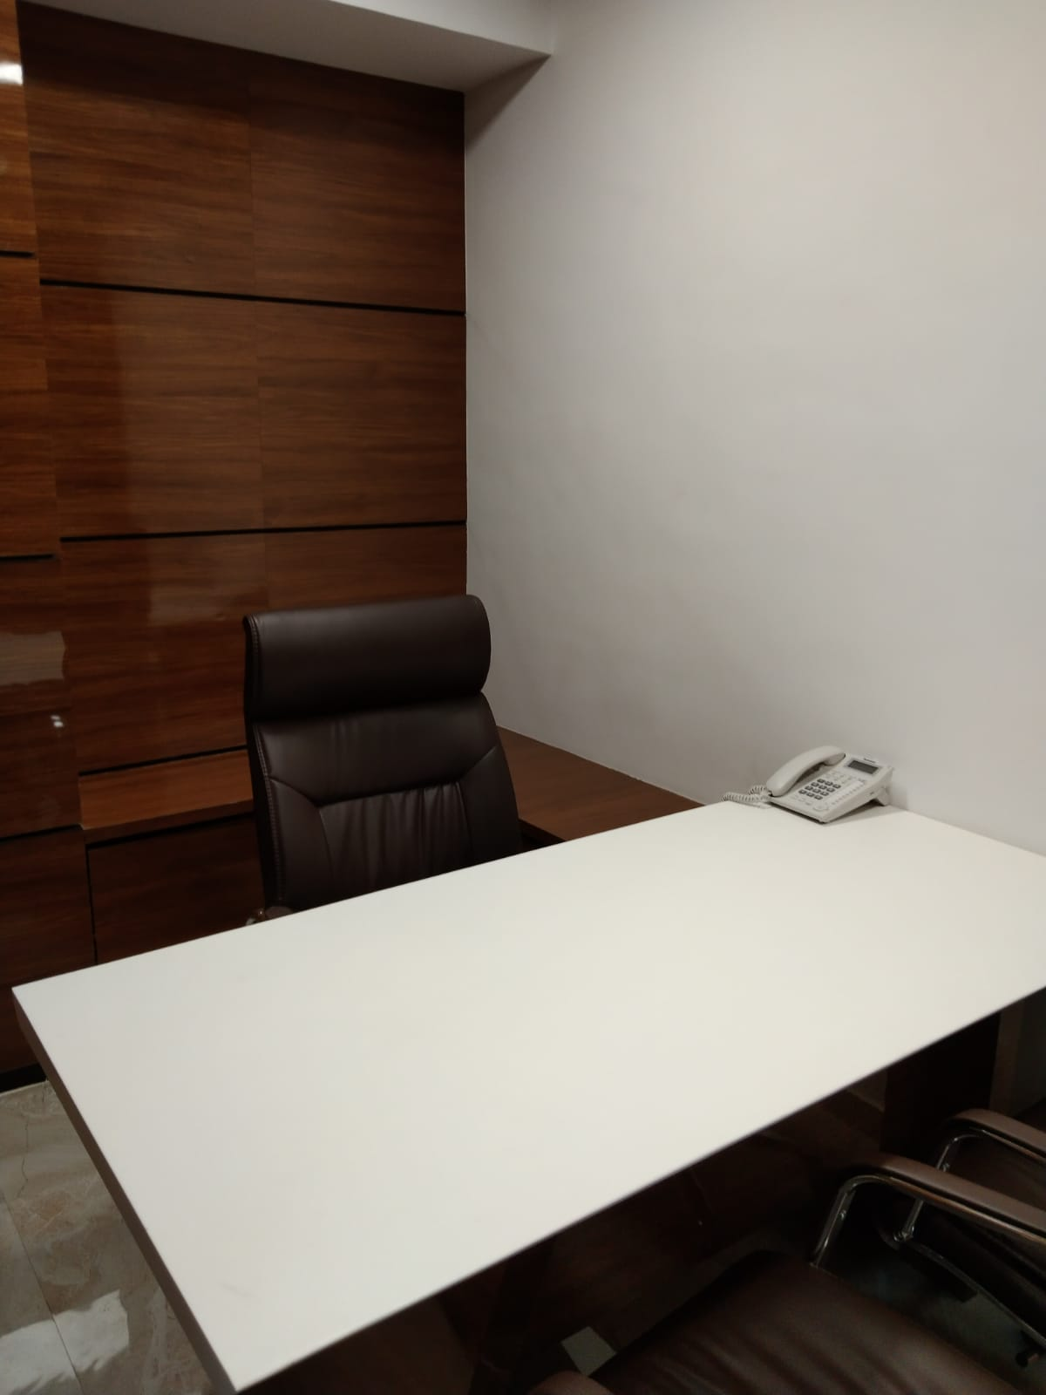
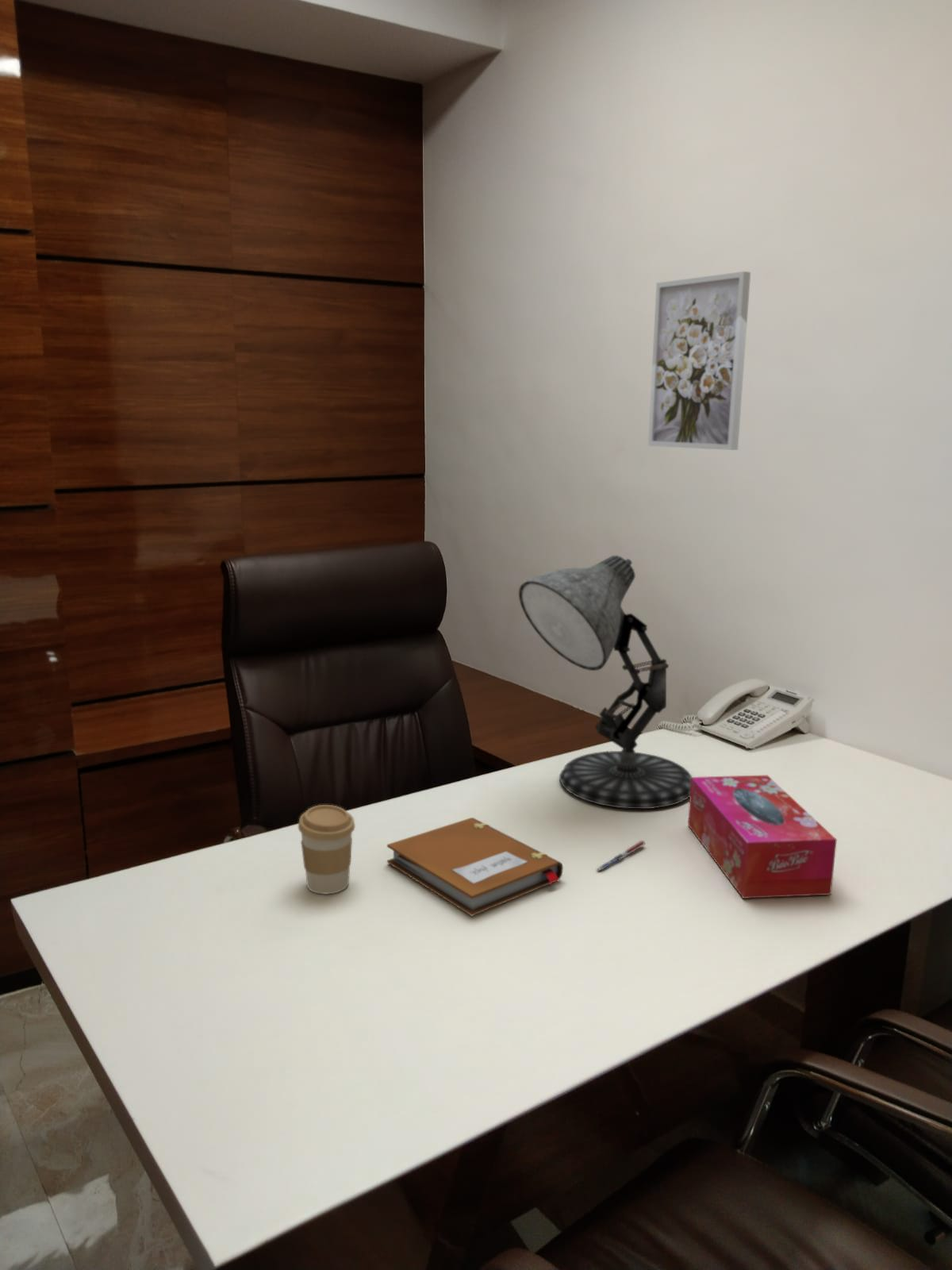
+ notebook (476, 862)
+ tissue box (756, 832)
+ wall art (696, 364)
+ coffee cup (327, 849)
+ pen (621, 855)
+ desk lamp (603, 666)
